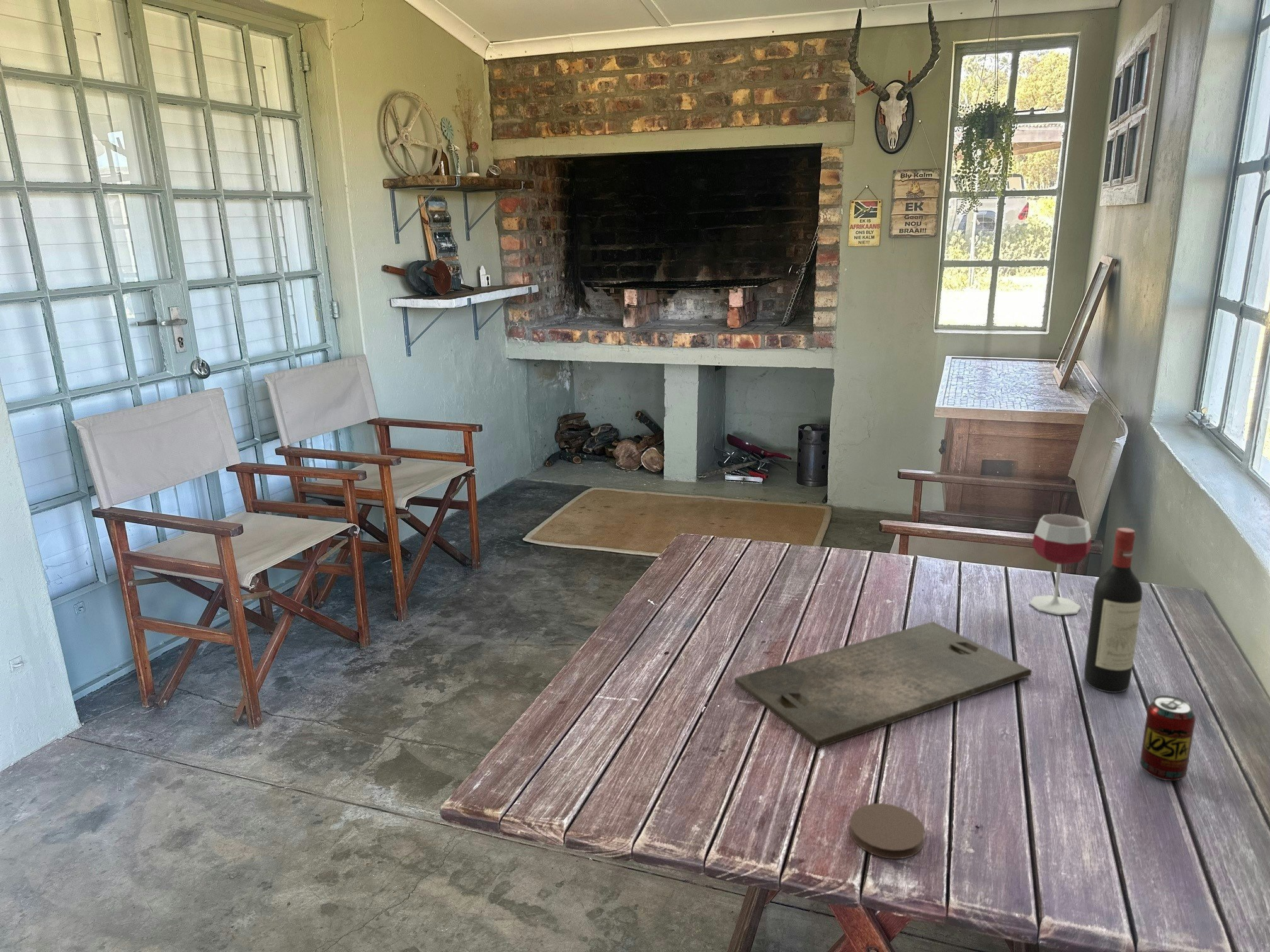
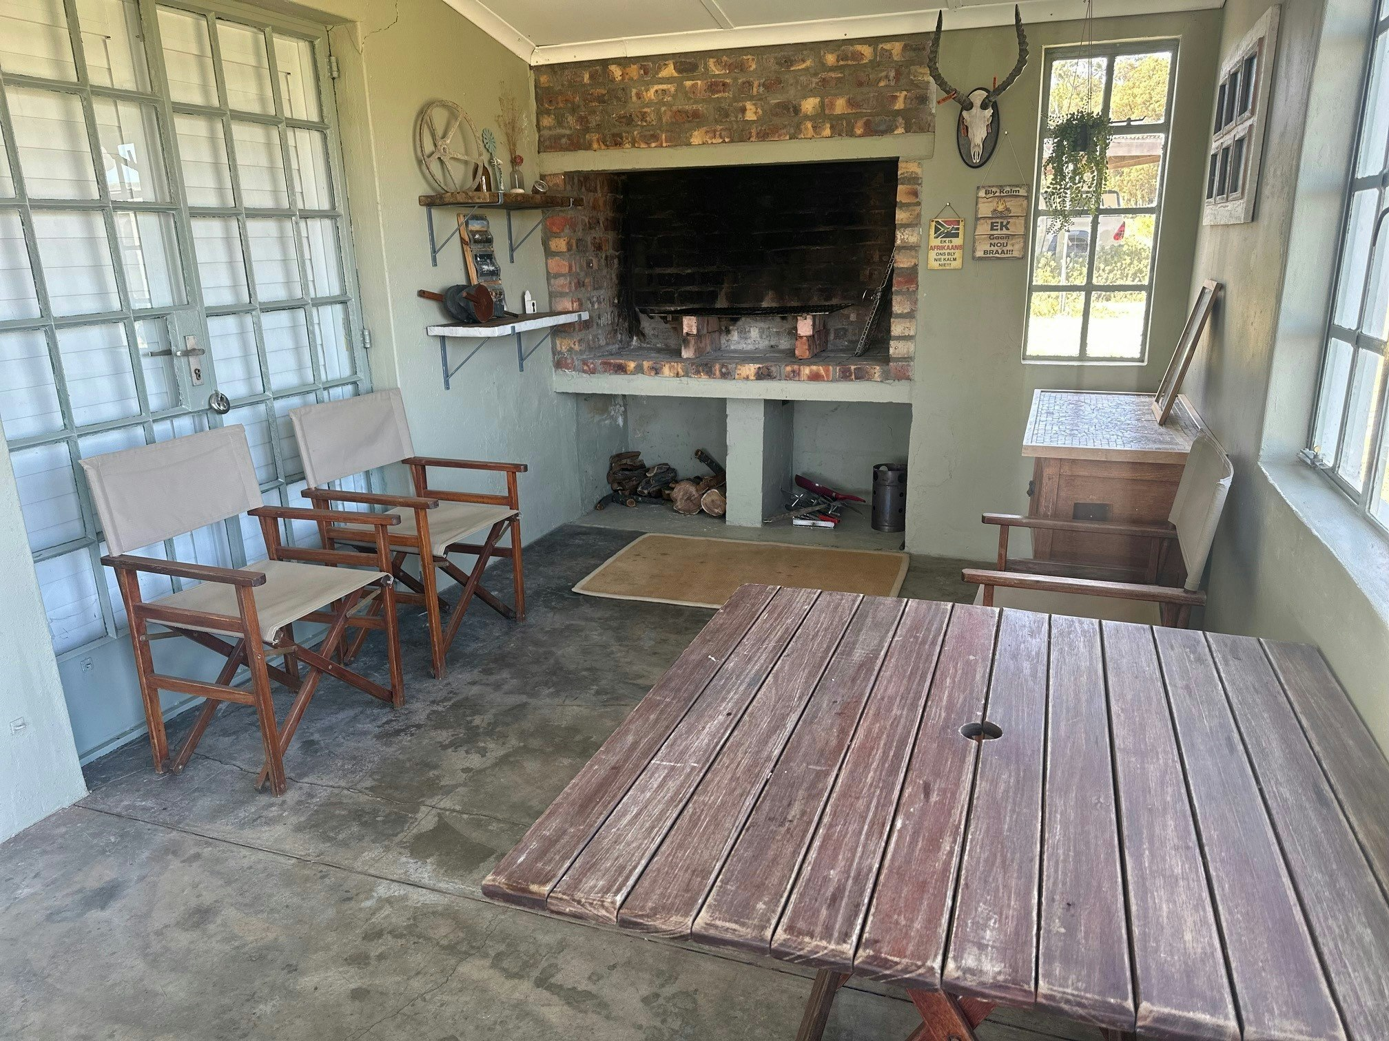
- coaster (886, 830)
- wineglass (1059, 564)
- beverage can (1167, 737)
- wine bottle (1116, 608)
- cutting board (883, 676)
